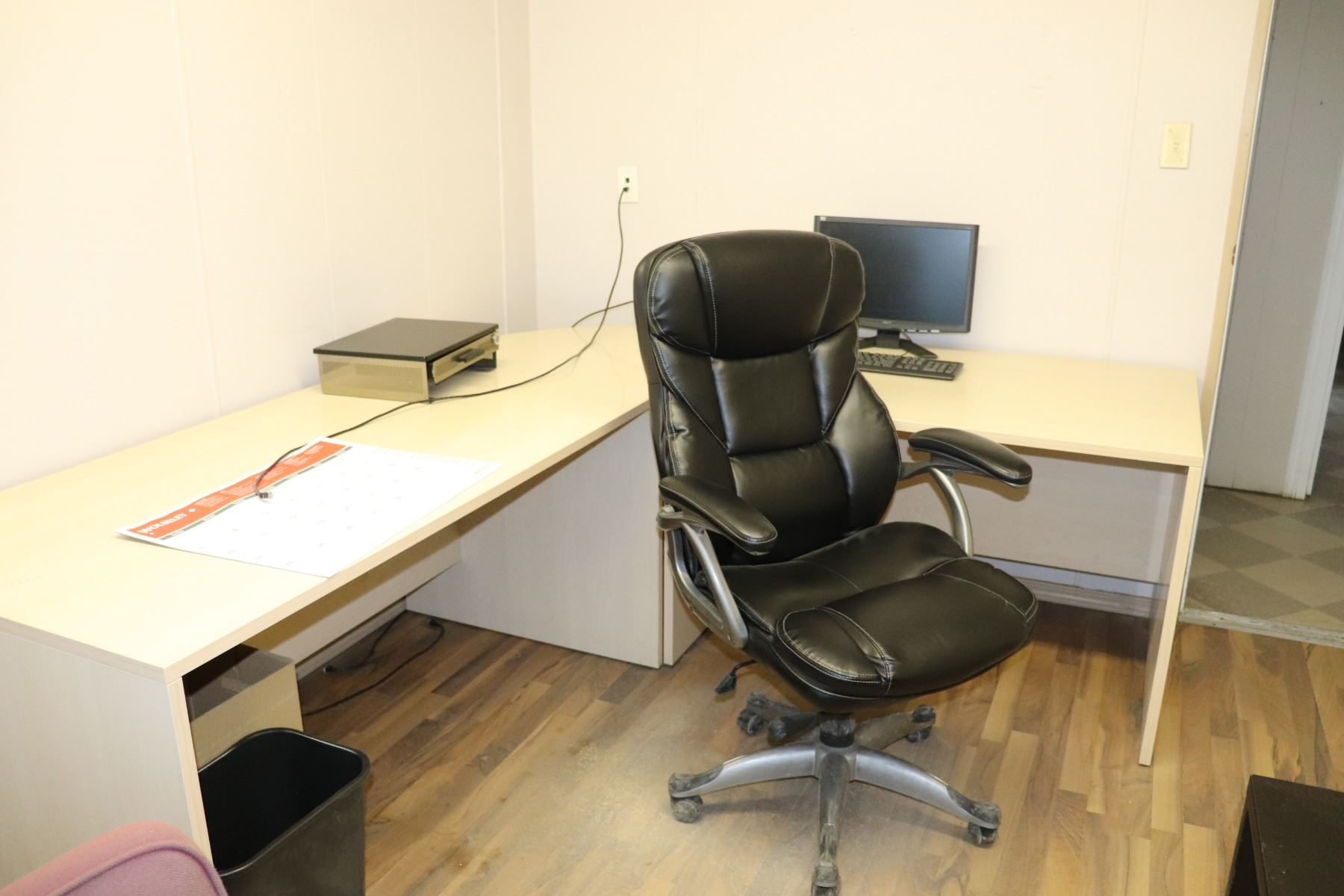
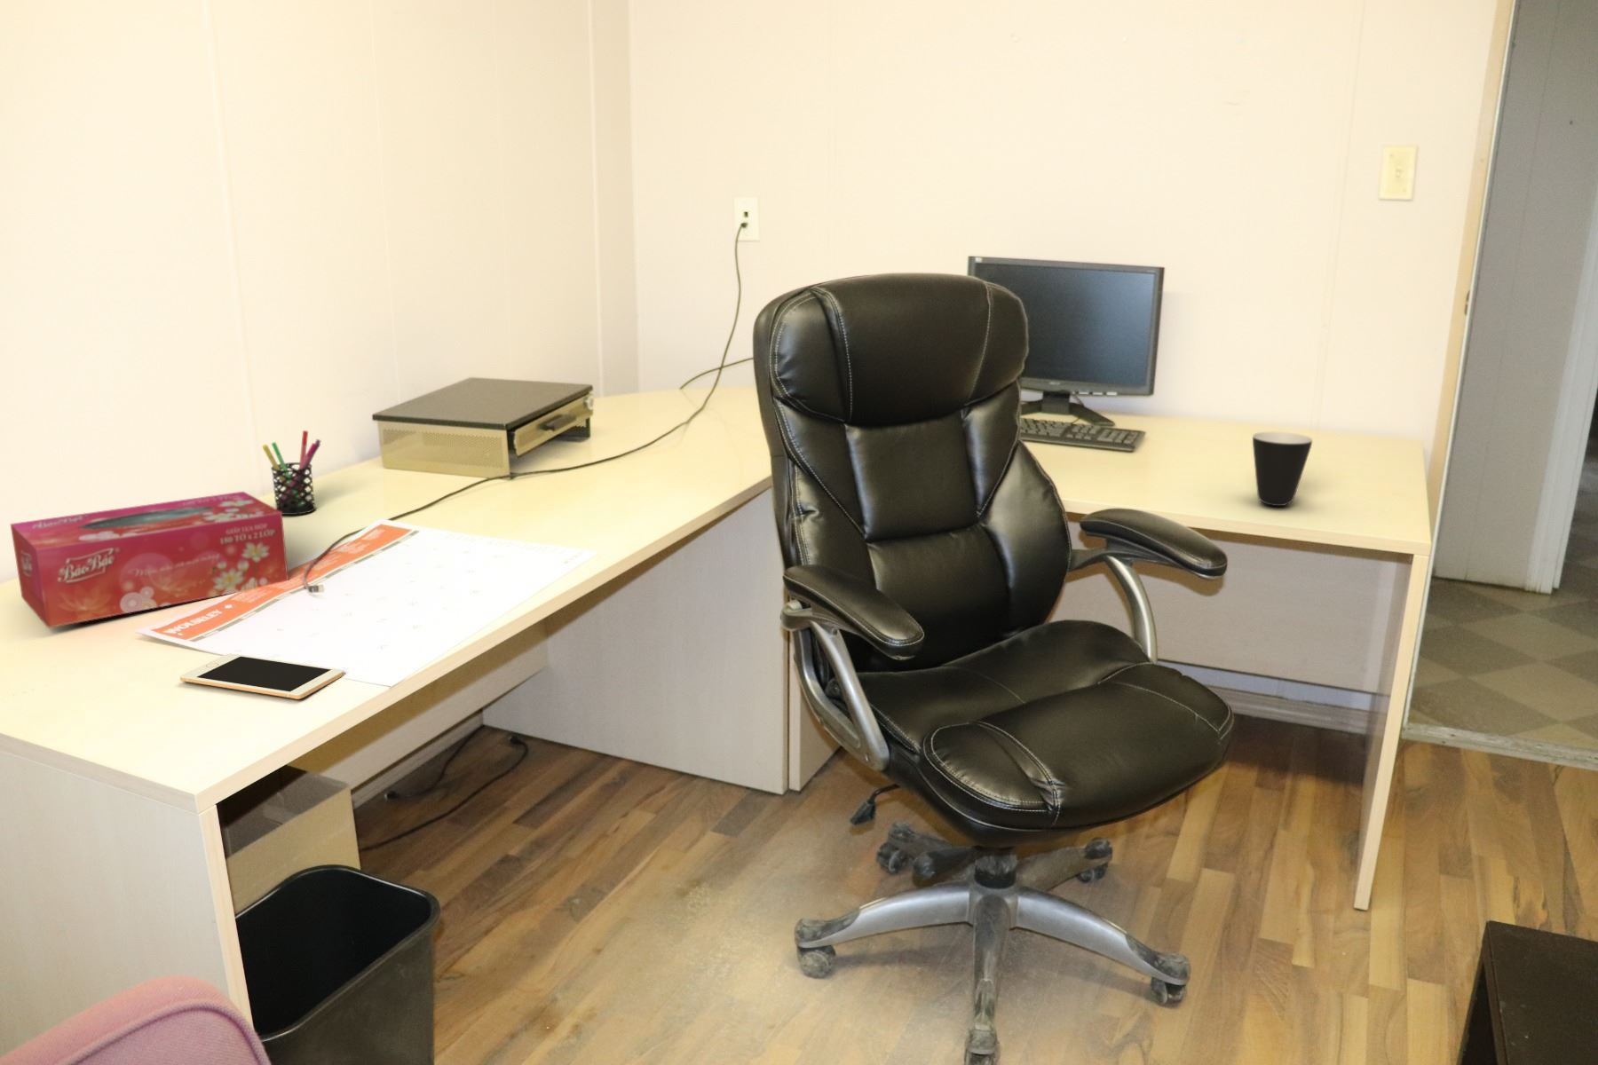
+ pen holder (291, 471)
+ mug (1281, 470)
+ tissue box (153, 554)
+ cell phone (262, 675)
